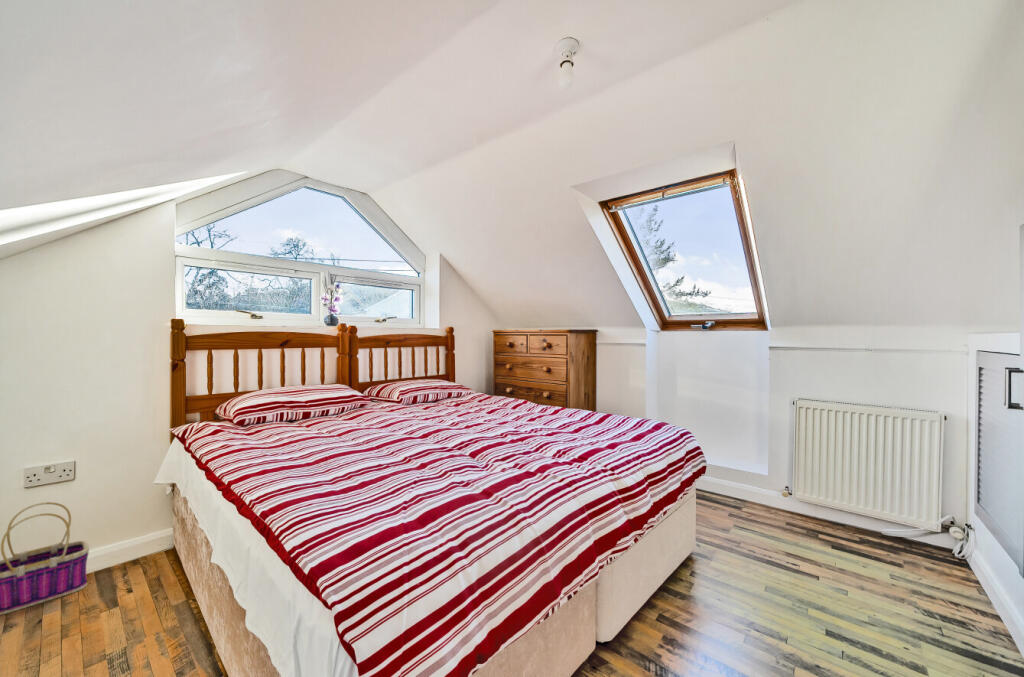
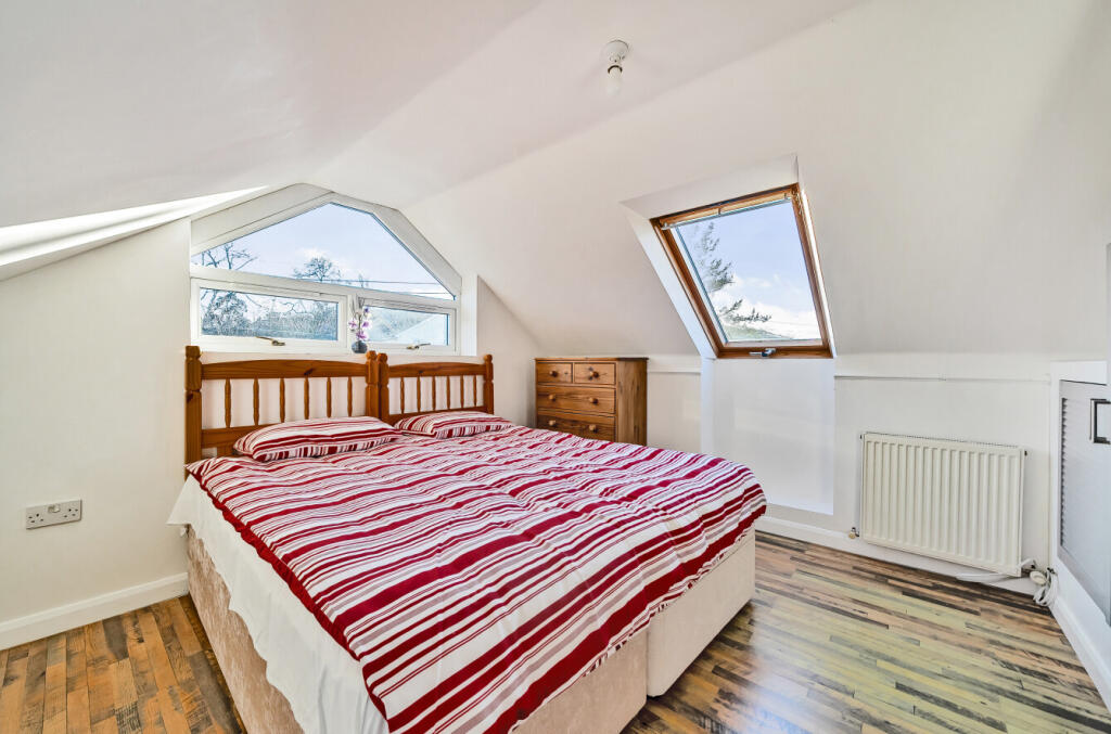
- basket (40, 552)
